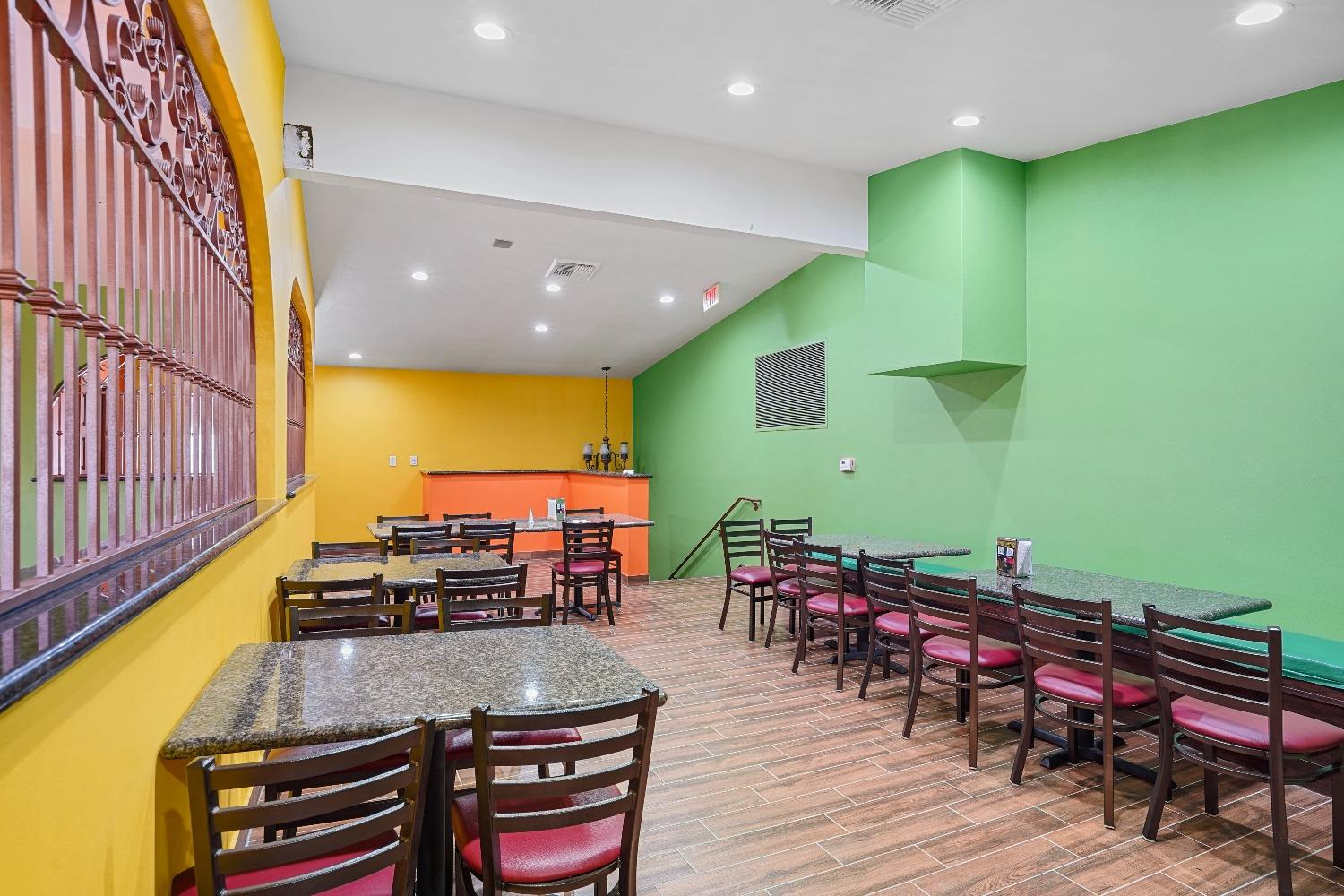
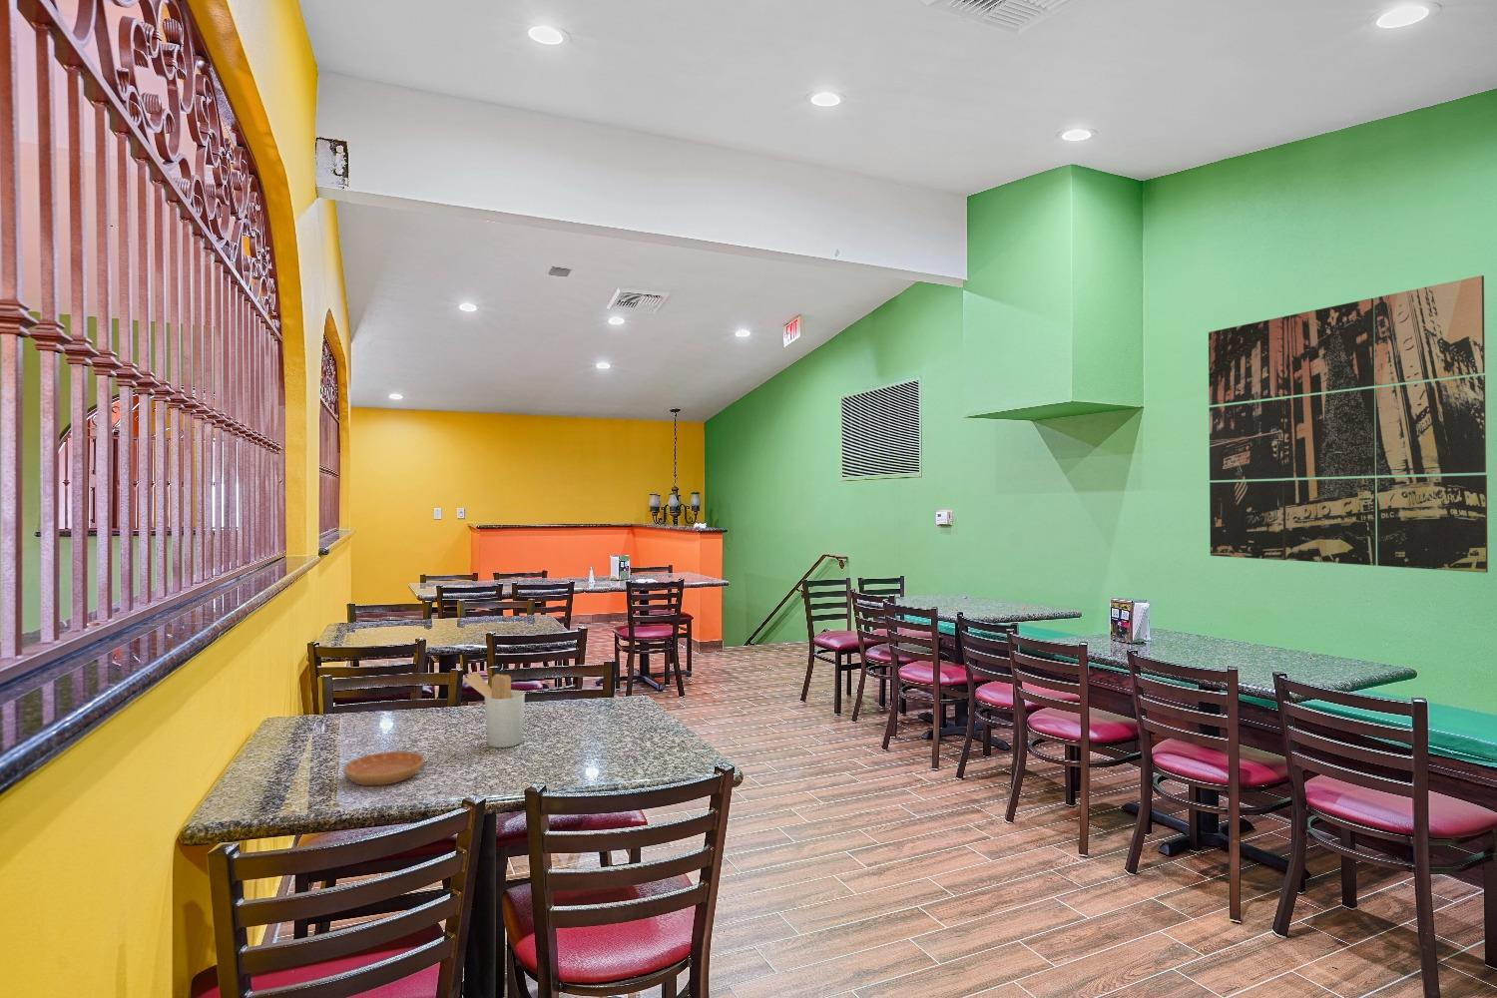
+ saucer (384, 769)
+ wall art (1328, 436)
+ utensil holder (495, 706)
